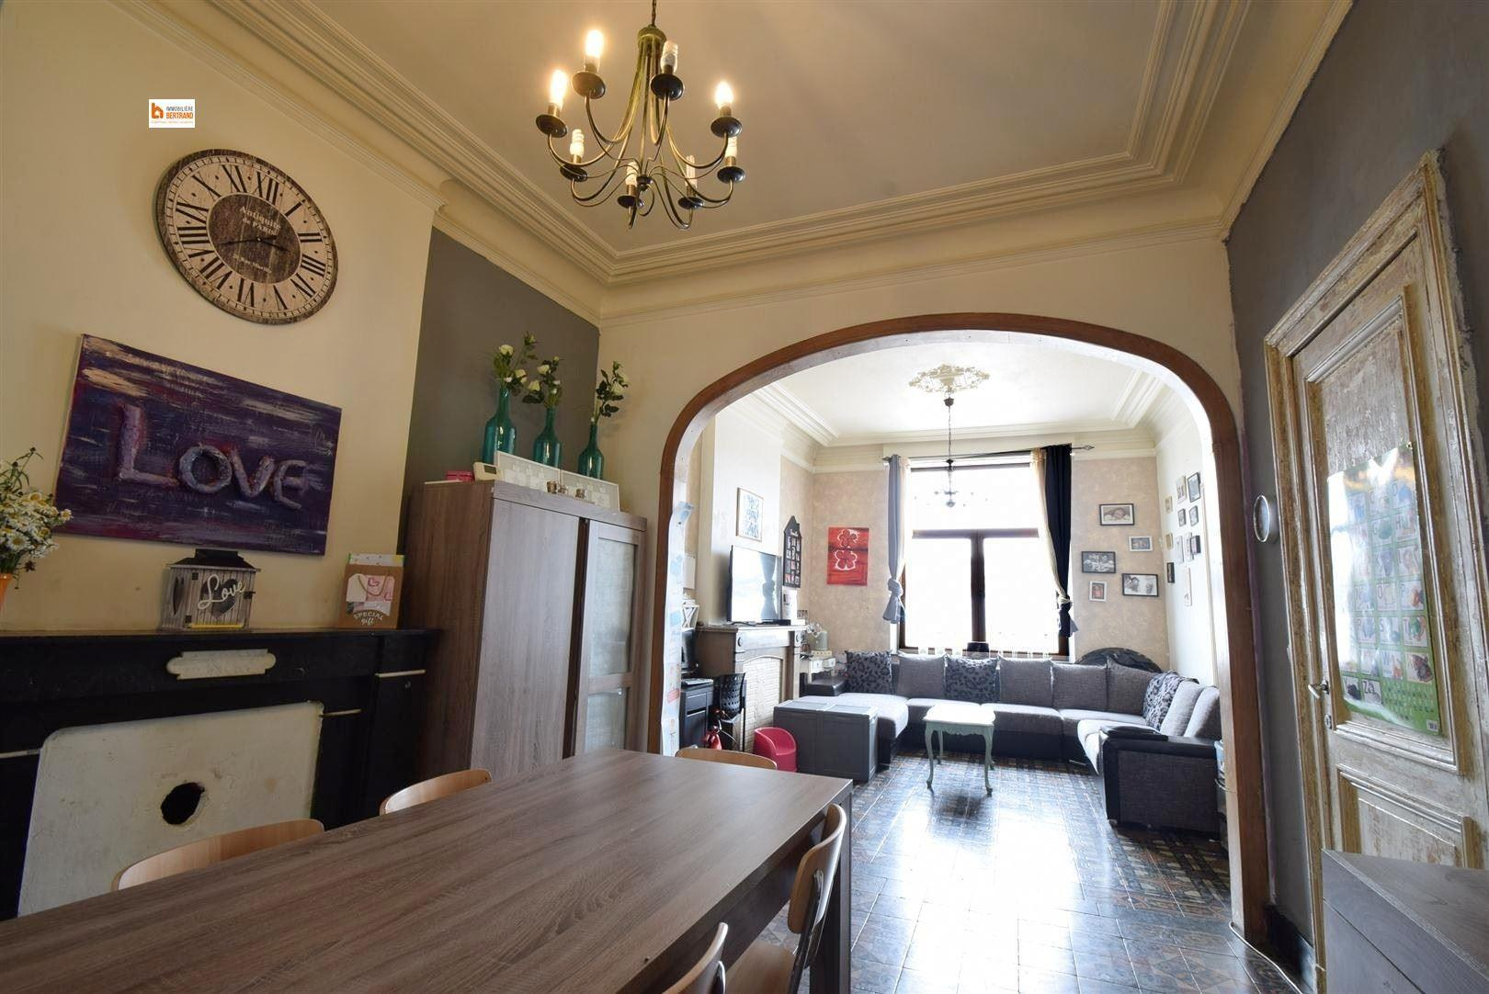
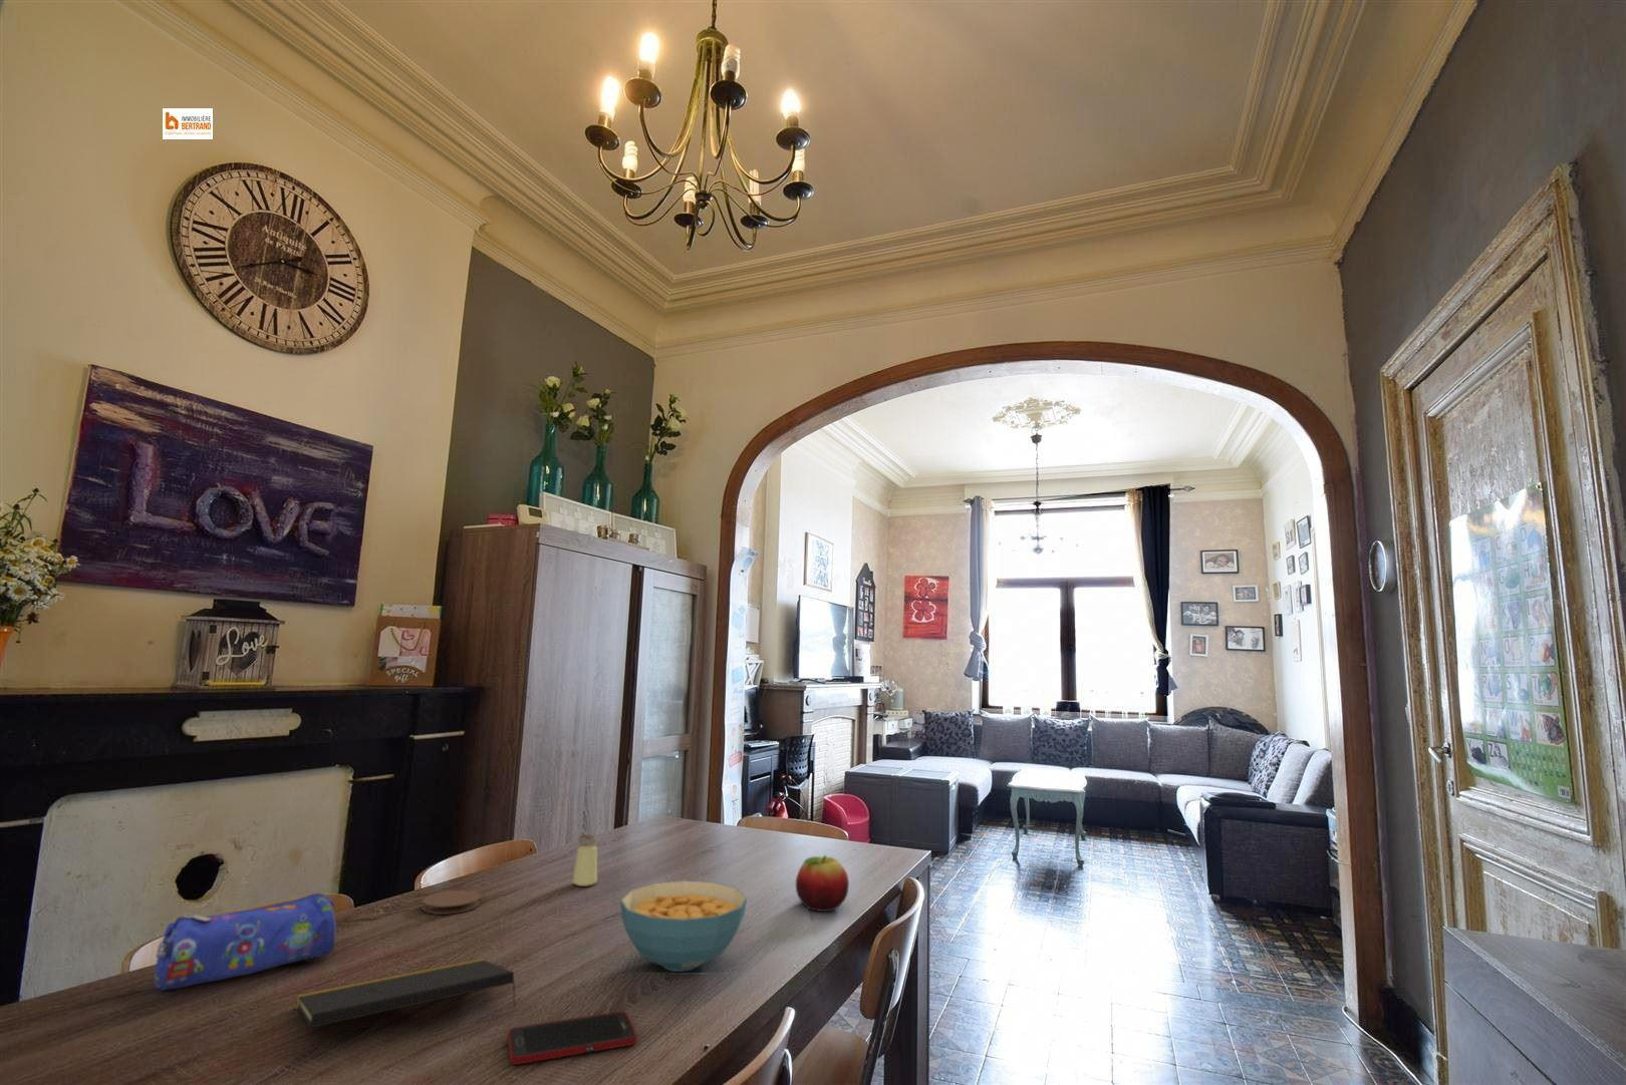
+ saltshaker (586, 859)
+ cereal bowl (682, 930)
+ pencil case (250, 936)
+ cell phone (572, 1035)
+ notepad (406, 989)
+ fruit (821, 880)
+ coaster (452, 901)
